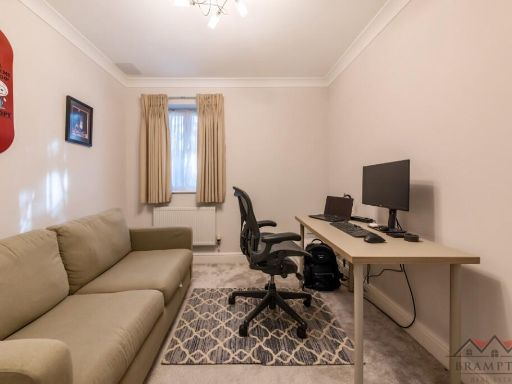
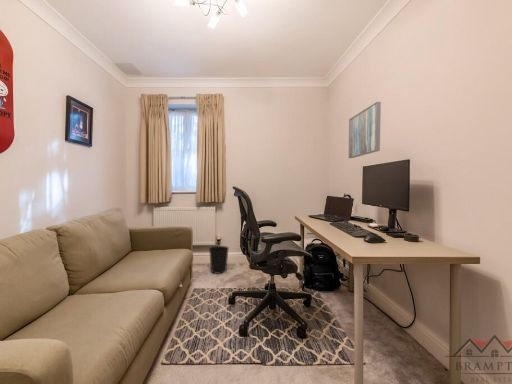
+ wastebasket (218, 259)
+ wall art (362, 133)
